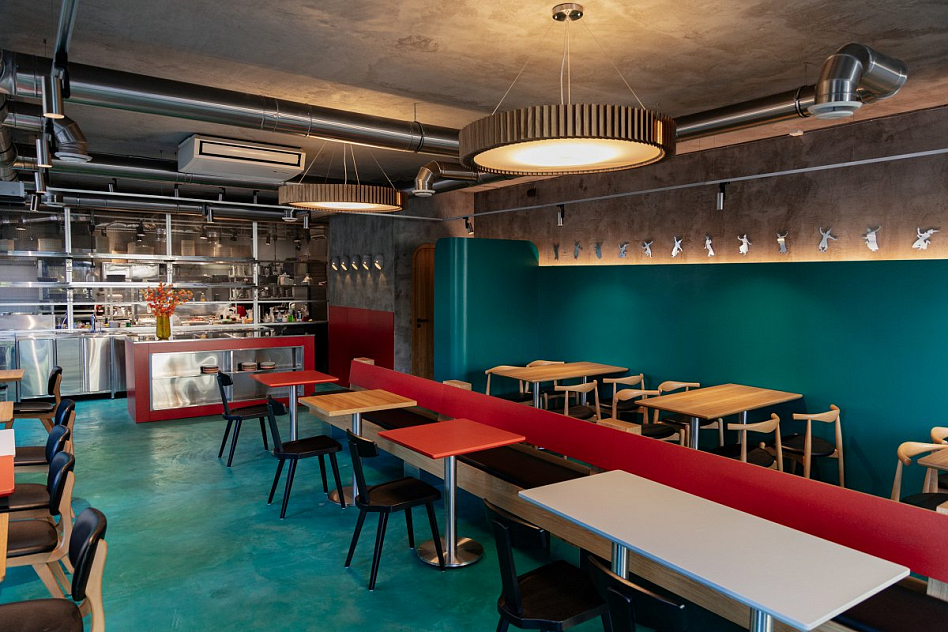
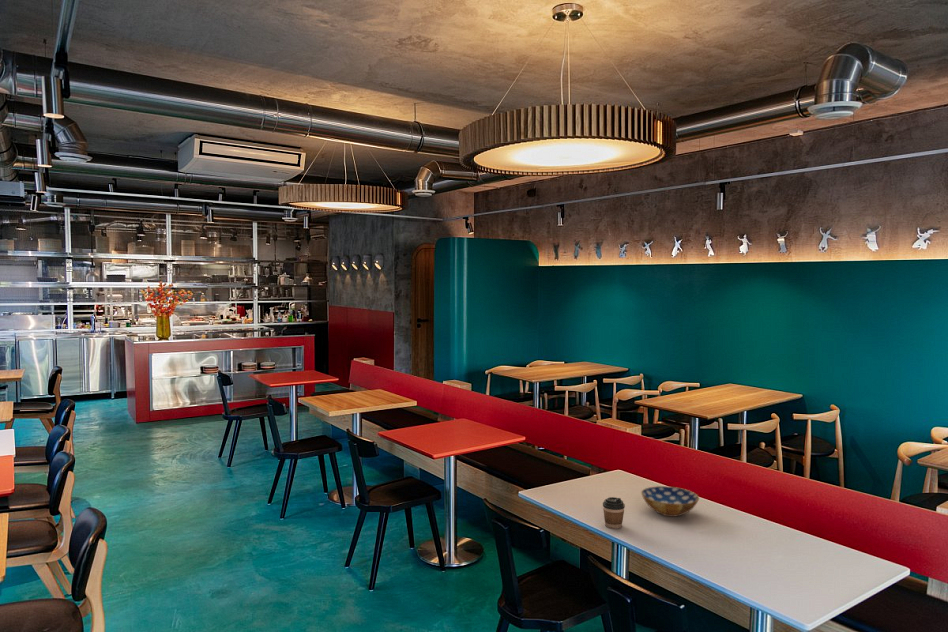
+ bowl (669, 503)
+ coffee cup (613, 511)
